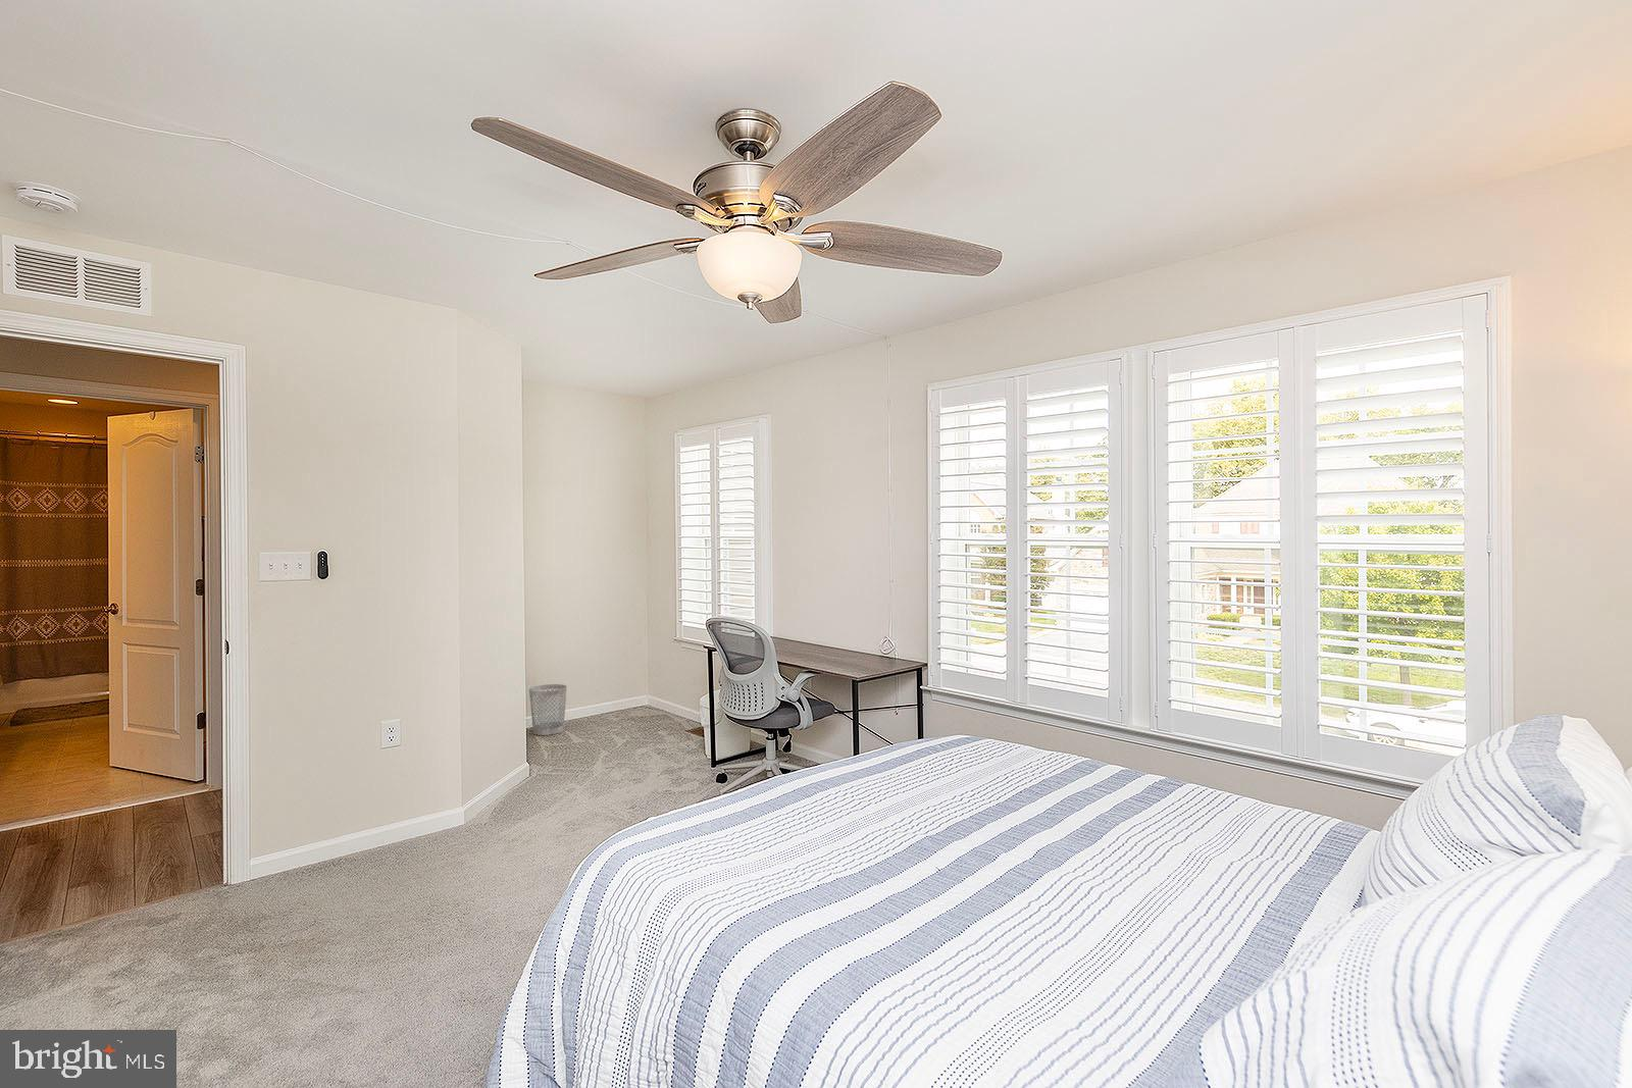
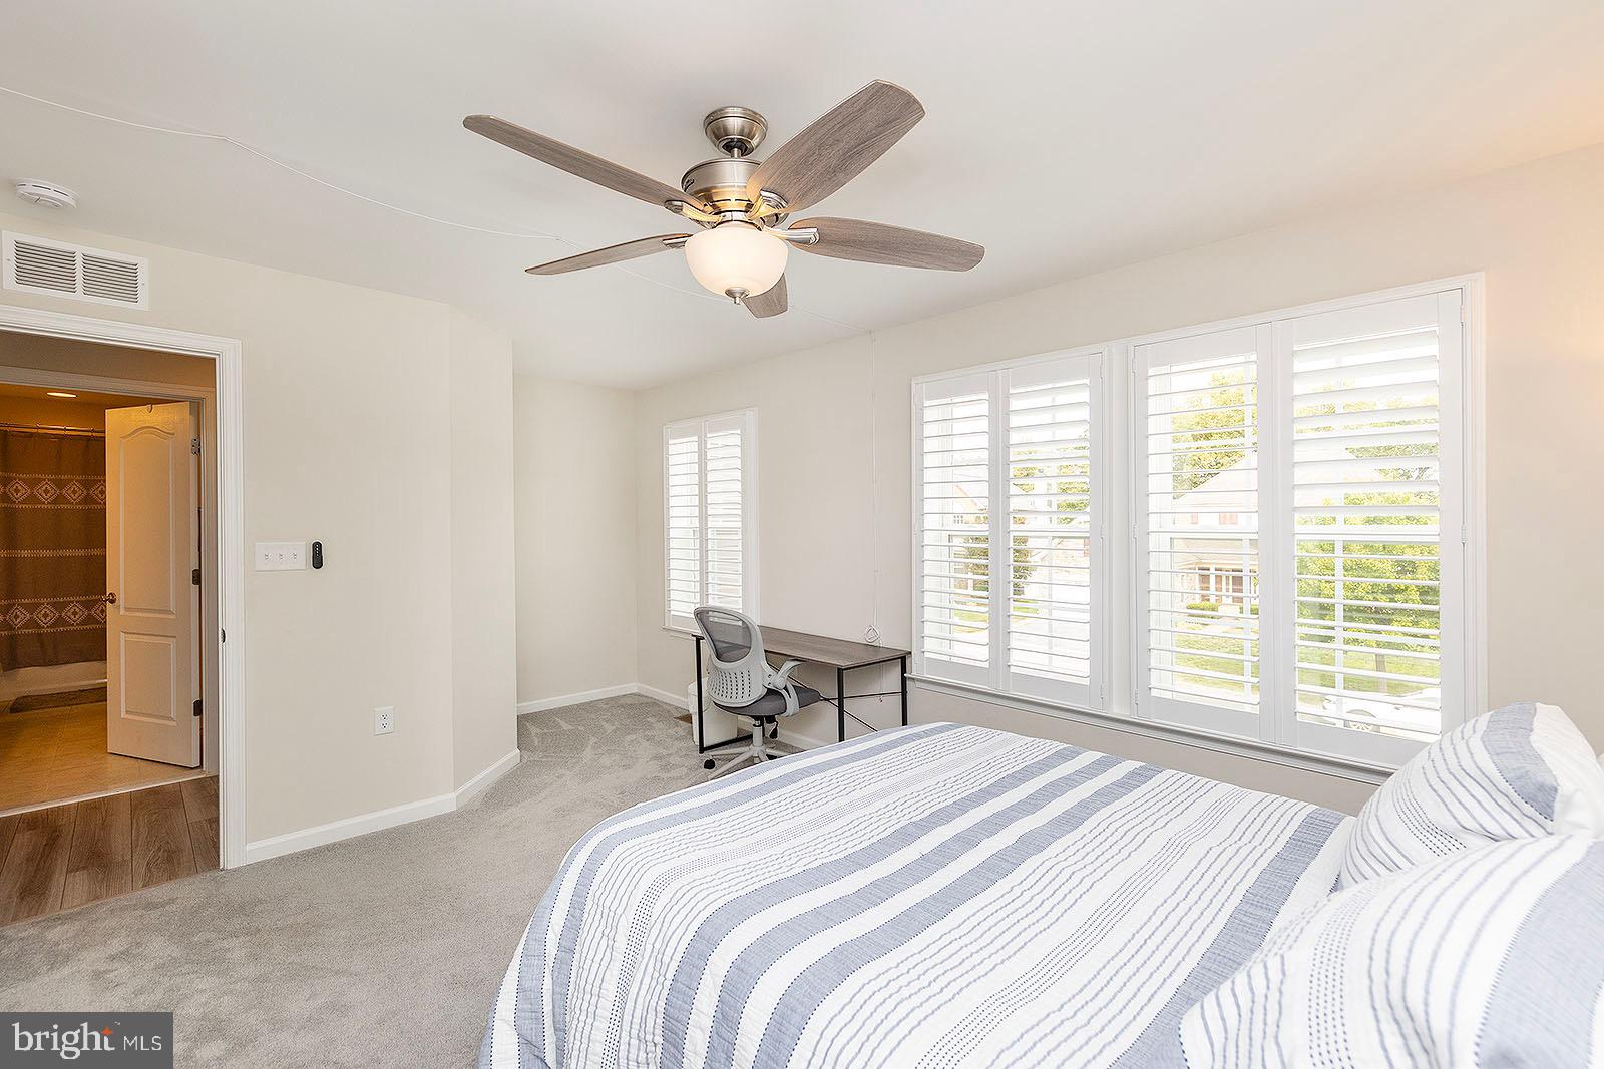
- wastebasket (548, 709)
